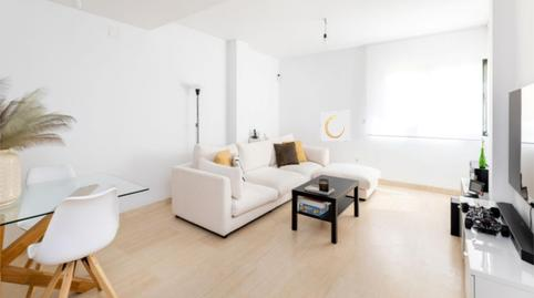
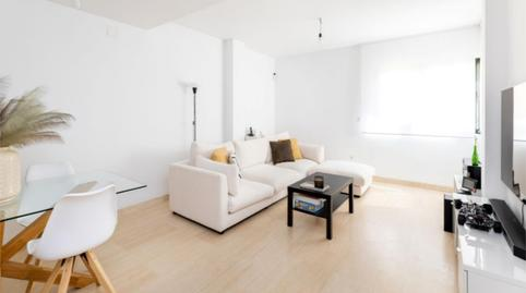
- wall art (335, 126)
